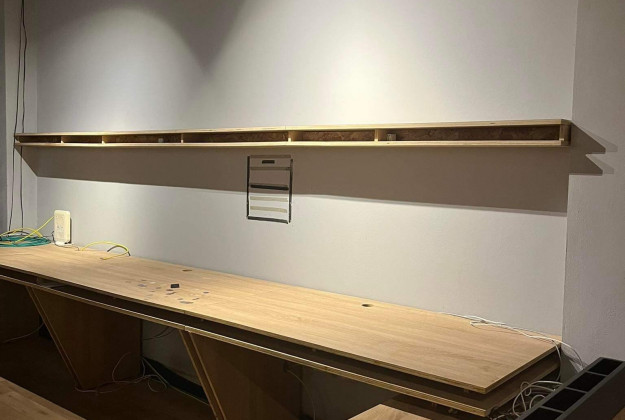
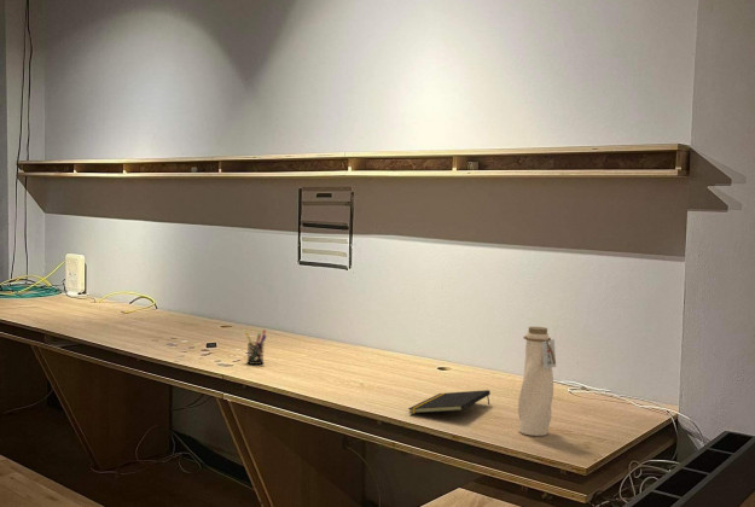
+ notepad (449, 401)
+ pen holder (256, 345)
+ water bottle (538, 380)
